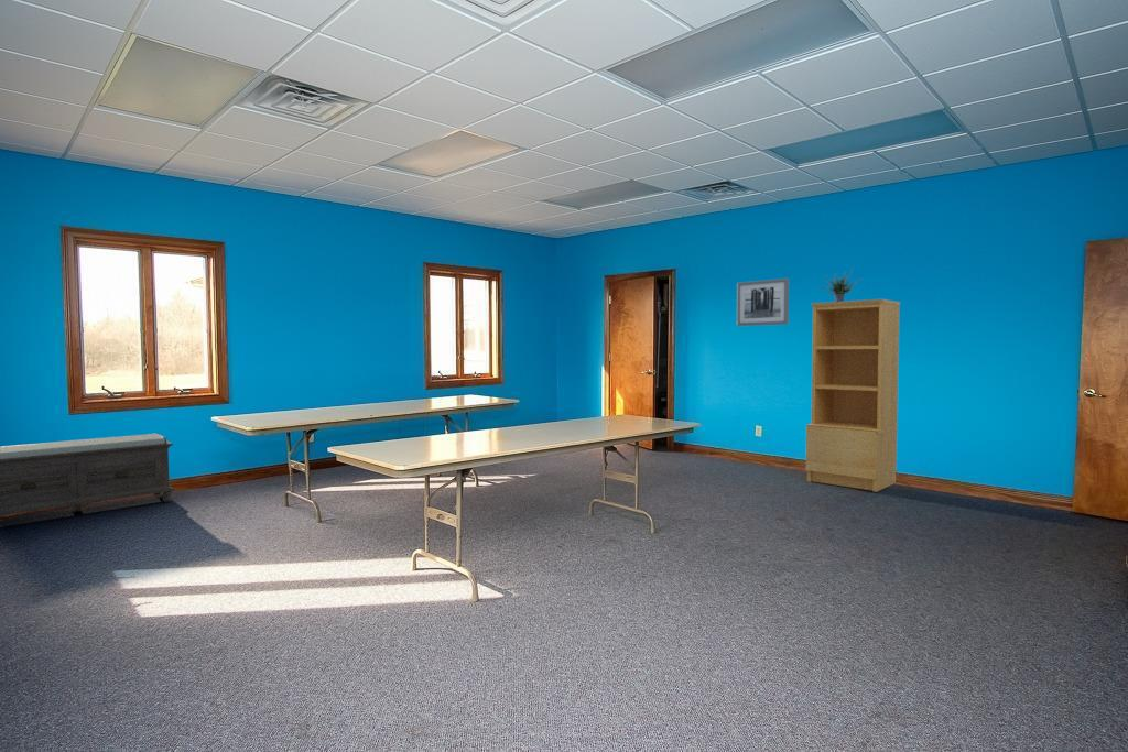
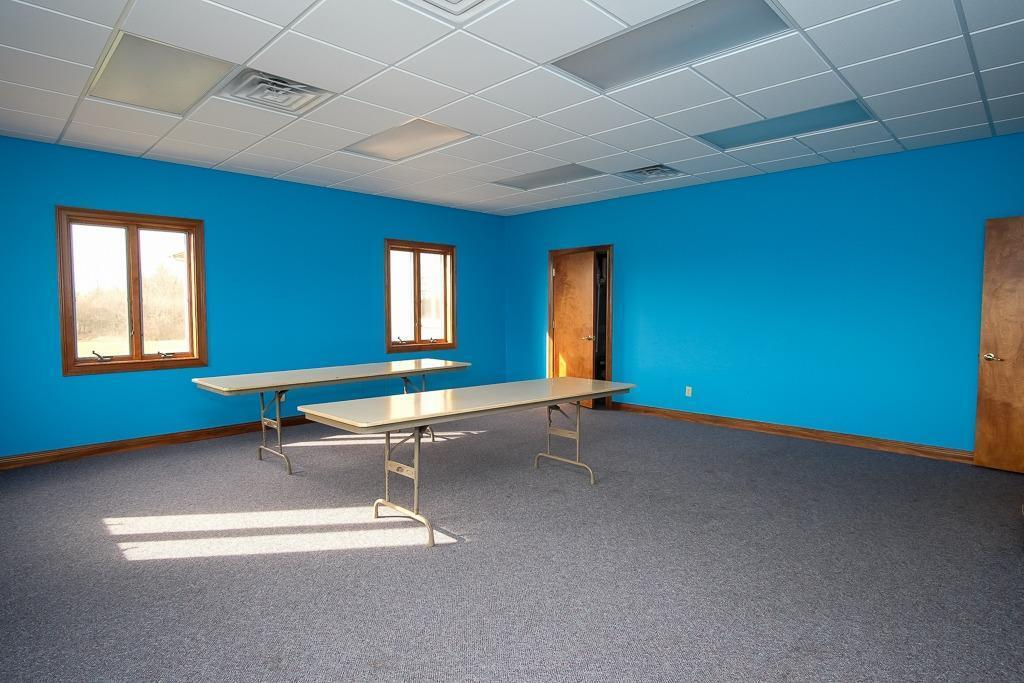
- potted plant (840, 284)
- wall art (761, 303)
- bench (73, 477)
- bookcase (852, 392)
